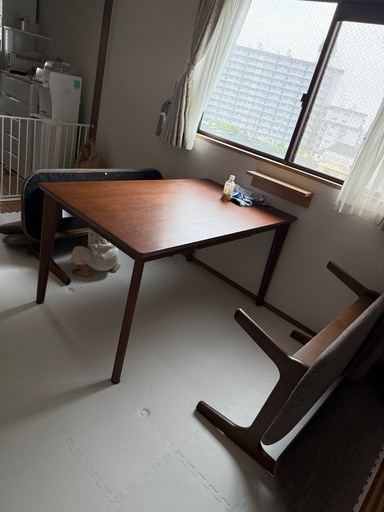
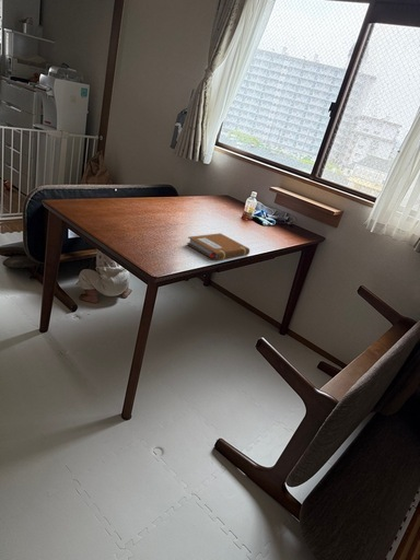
+ notebook (218, 246)
